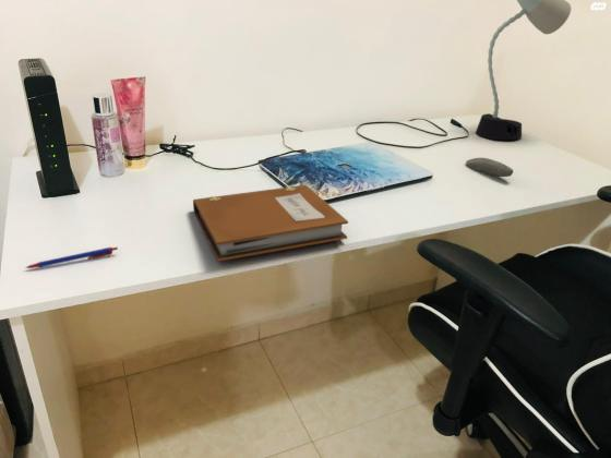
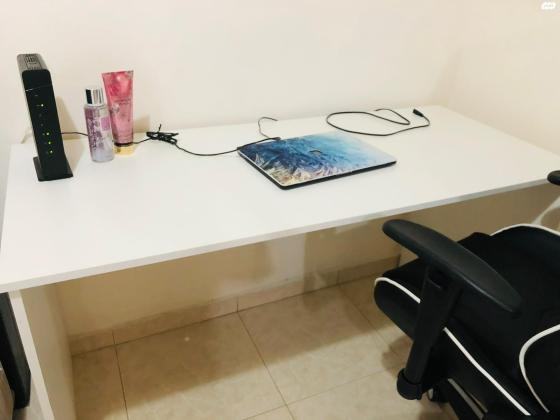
- computer mouse (488, 166)
- desk lamp (492, 70)
- pen (72, 257)
- notebook (269, 216)
